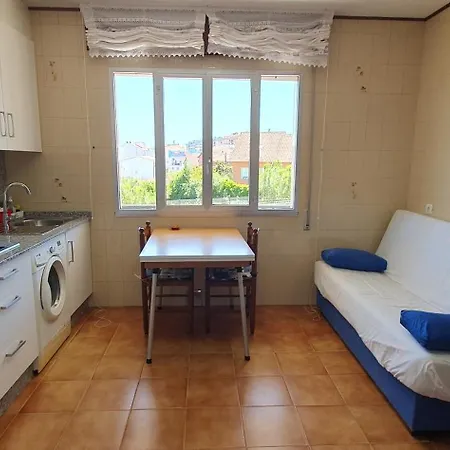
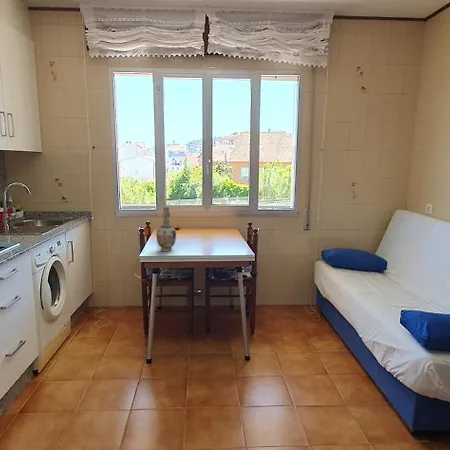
+ vase (166, 228)
